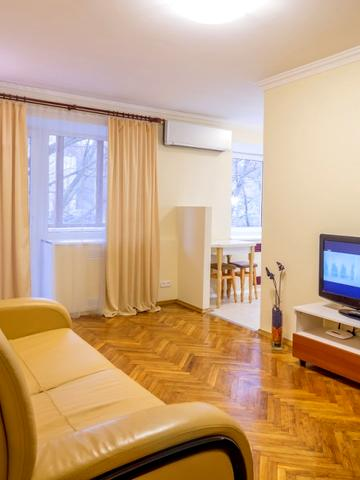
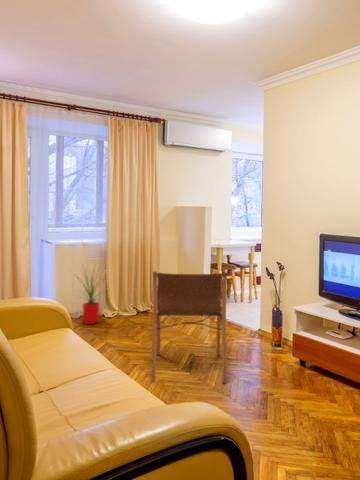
+ armchair (189, 315)
+ house plant (91, 292)
